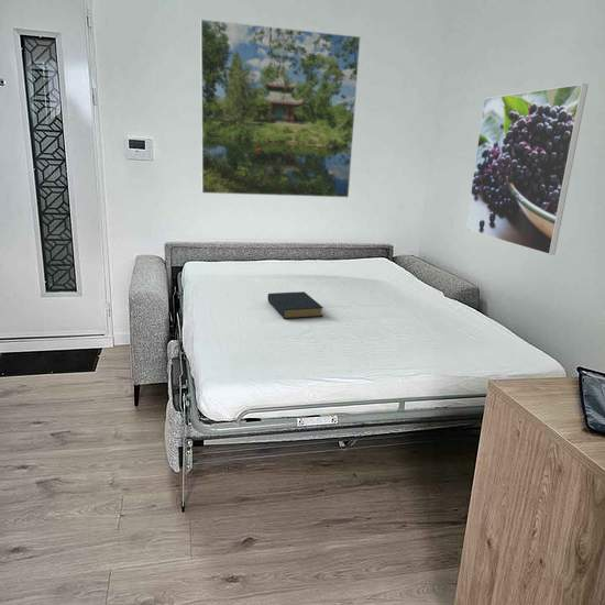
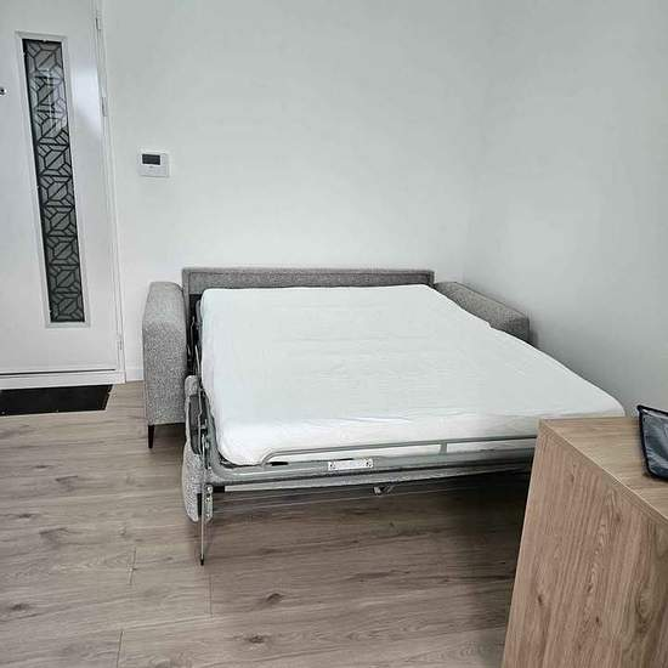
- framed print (279, 116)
- hardback book (294, 304)
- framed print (516, 169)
